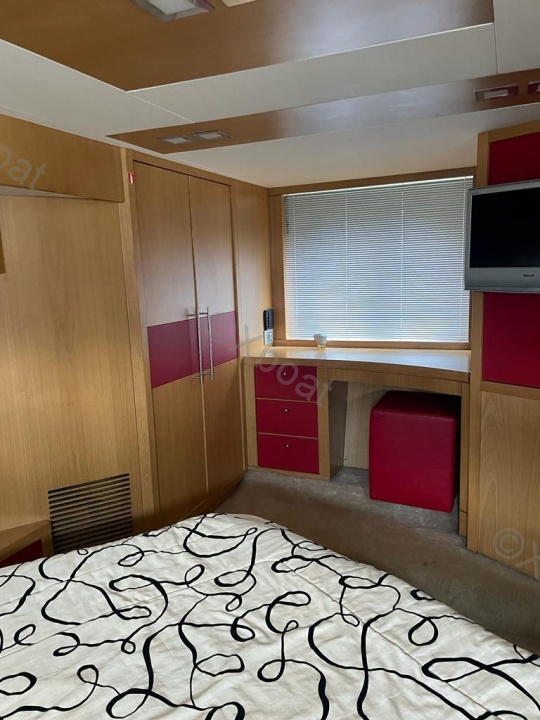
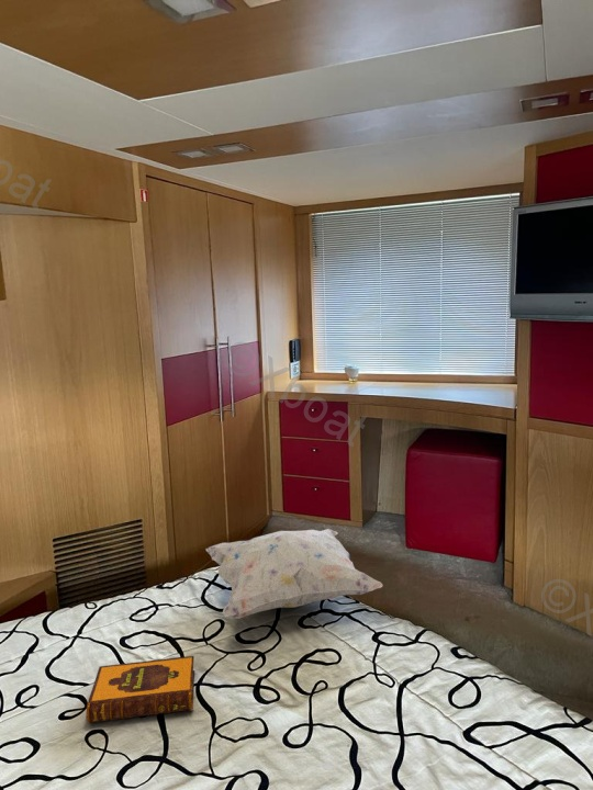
+ hardback book (144, 689)
+ decorative pillow (288, 566)
